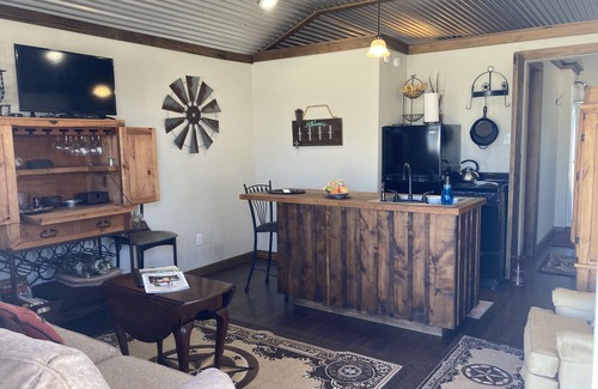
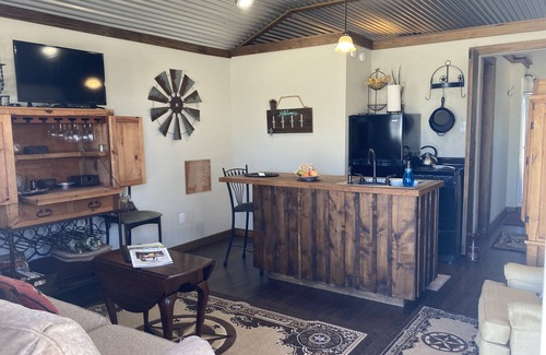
+ wall art (198, 176)
